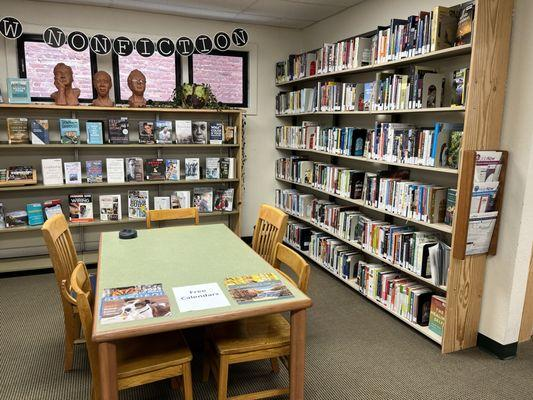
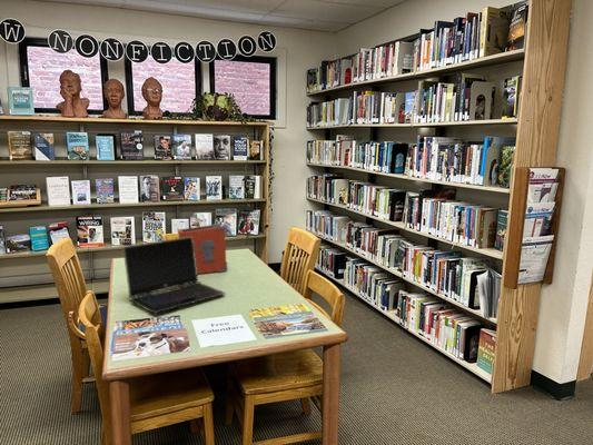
+ laptop computer (175, 271)
+ book (202, 248)
